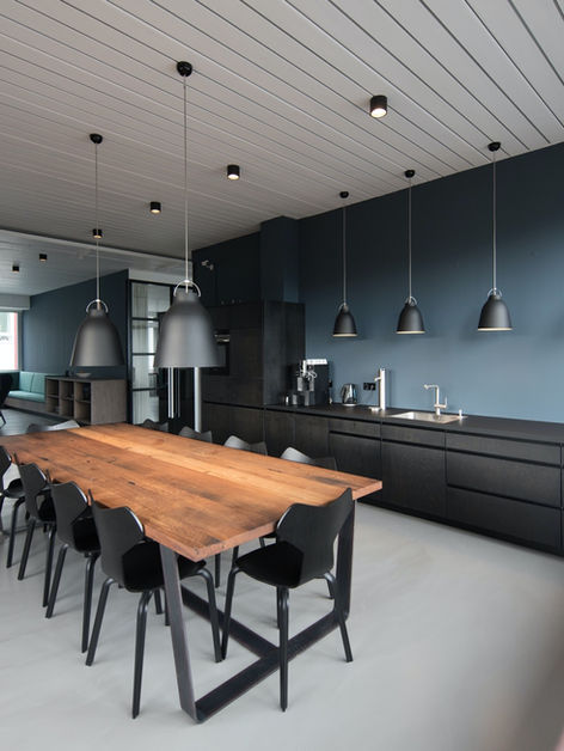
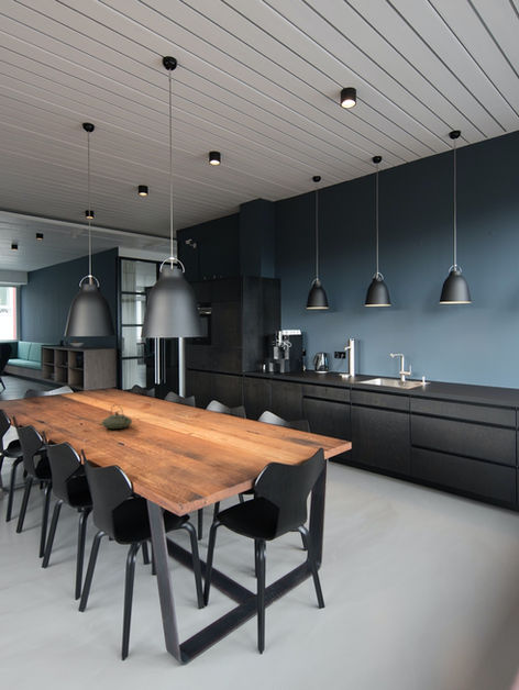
+ teapot (118, 415)
